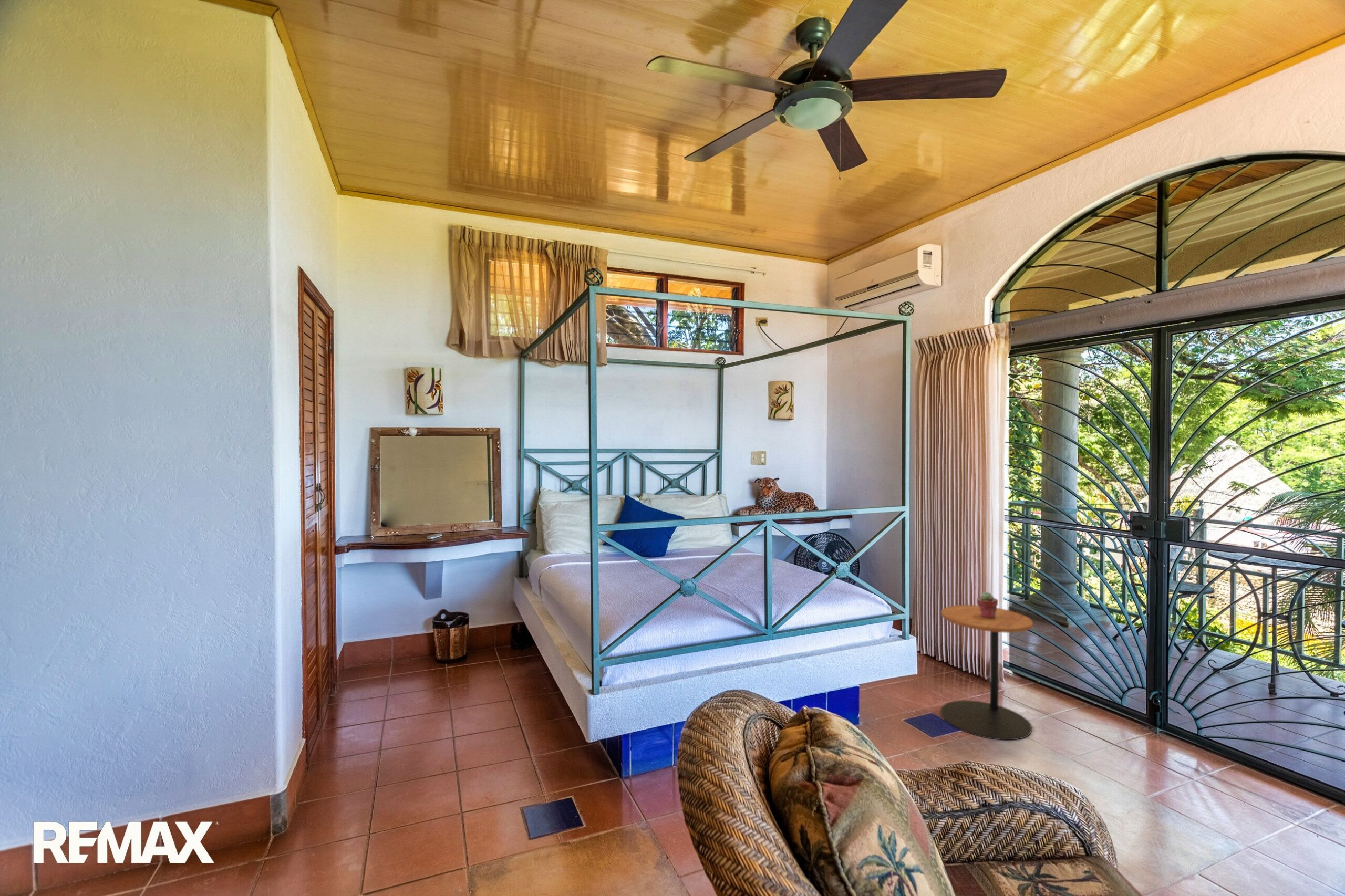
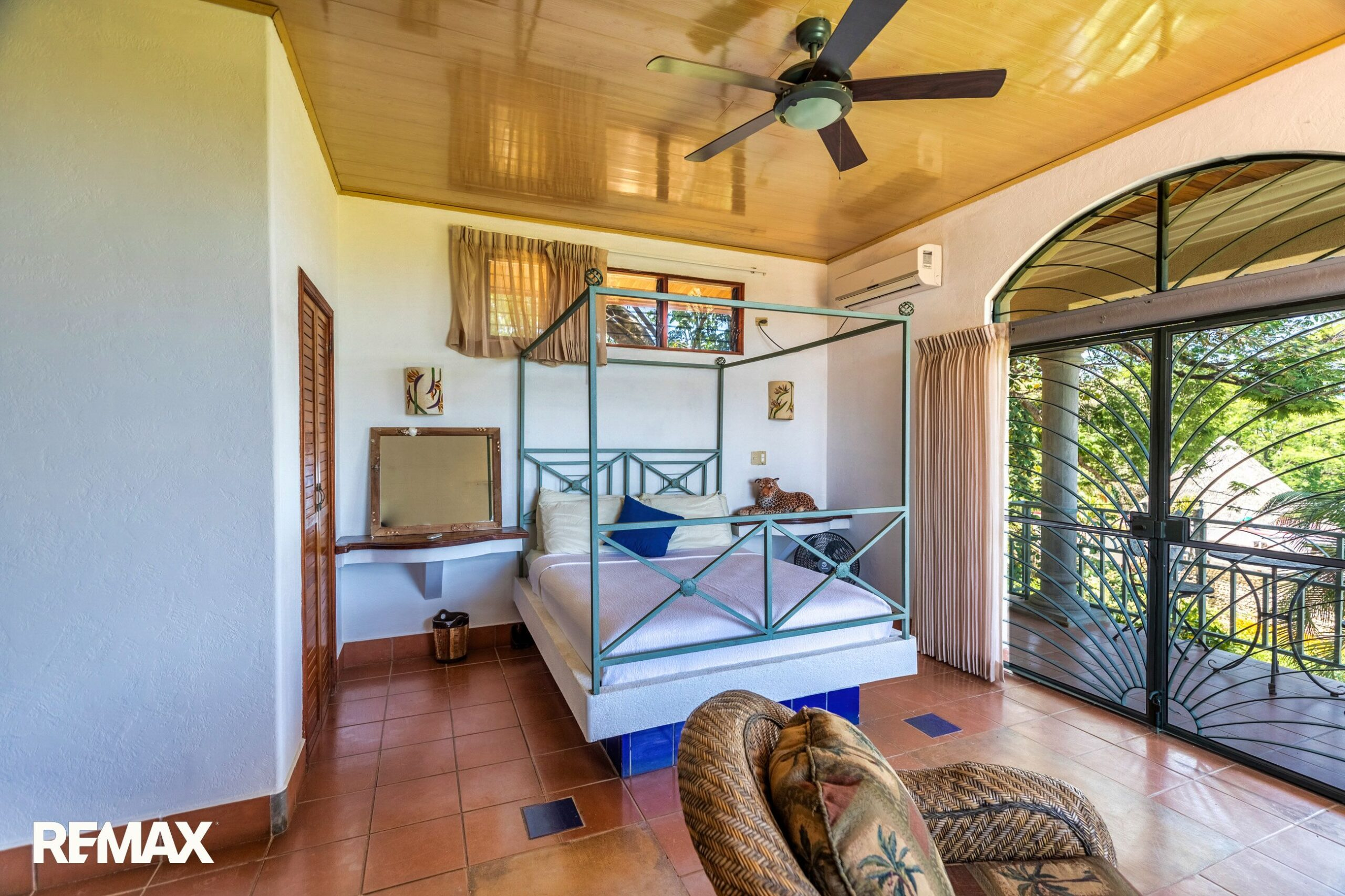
- potted succulent (987, 603)
- side table (990, 668)
